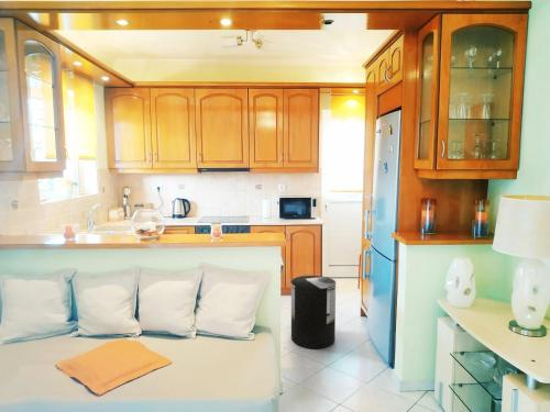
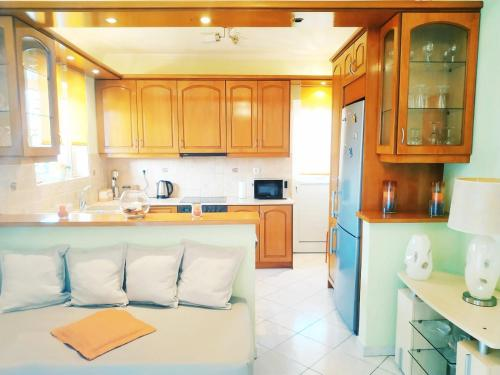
- trash can (312, 310)
